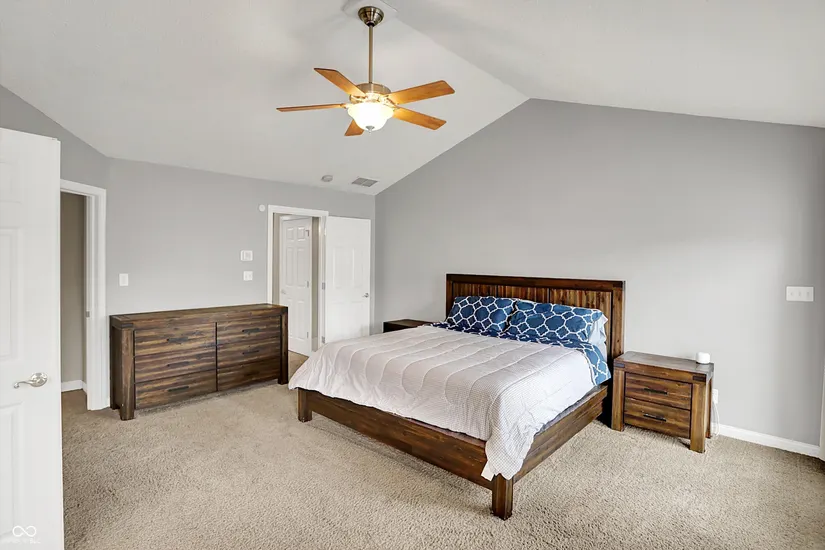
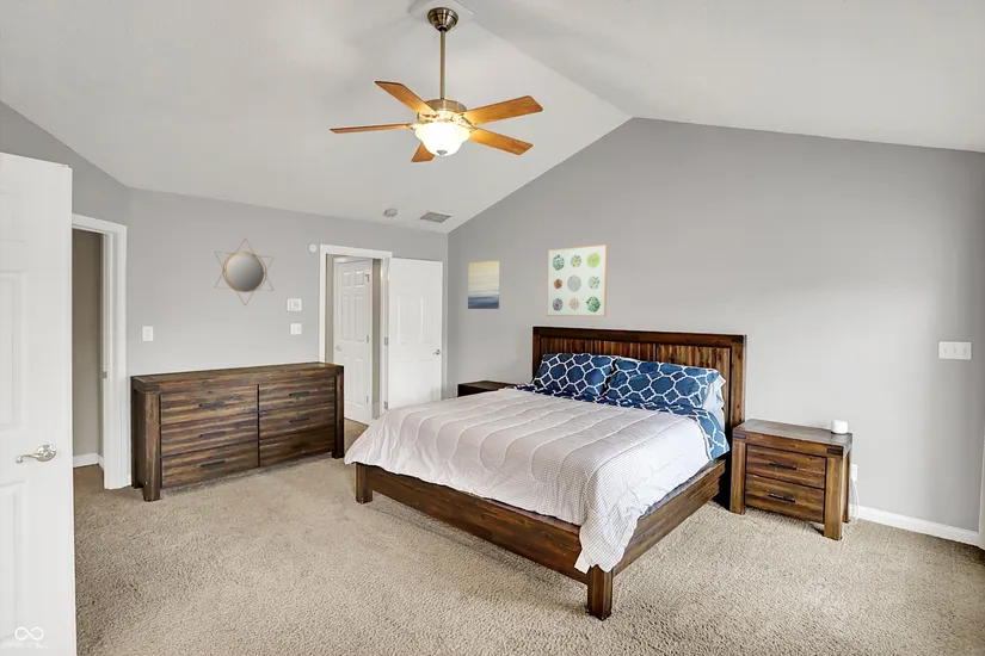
+ wall art (482, 285)
+ wall art (575, 281)
+ home mirror (245, 272)
